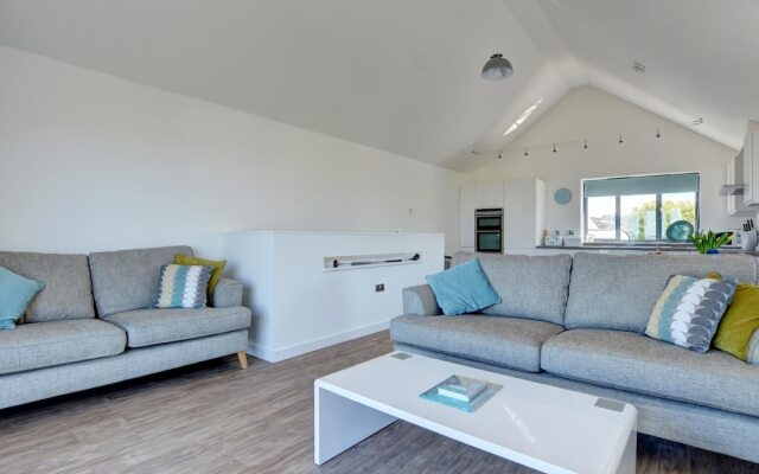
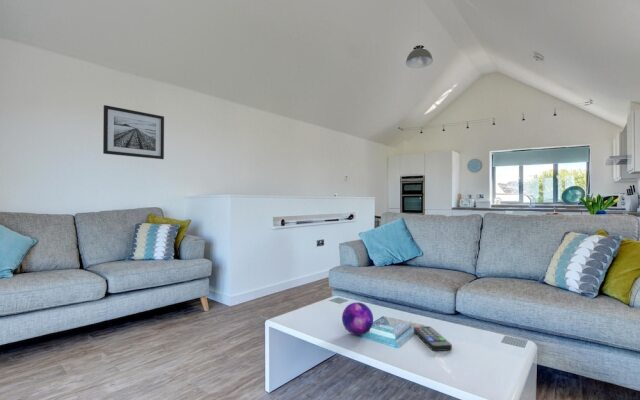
+ decorative orb (357, 318)
+ wall art (135, 133)
+ remote control (431, 337)
